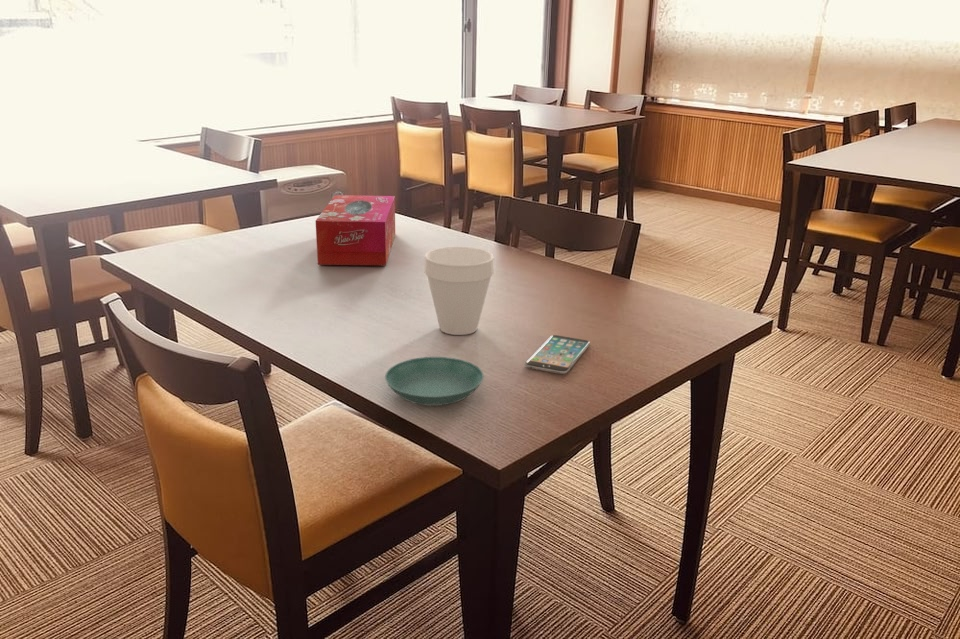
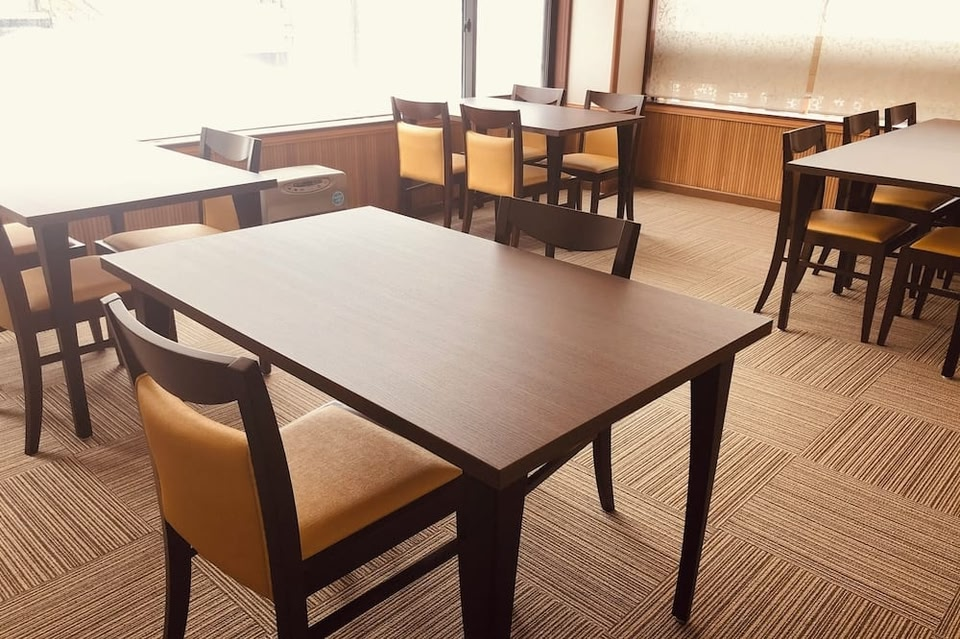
- smartphone (558, 353)
- saucer (434, 382)
- cup (458, 292)
- tissue box (358, 228)
